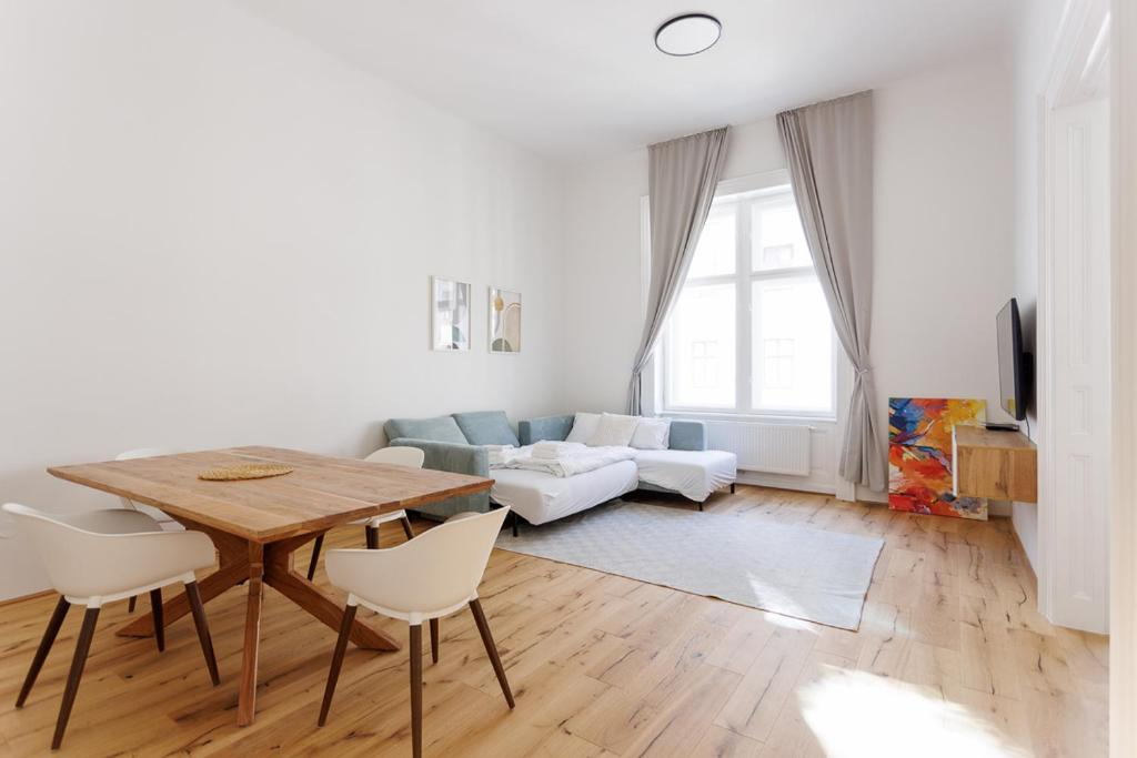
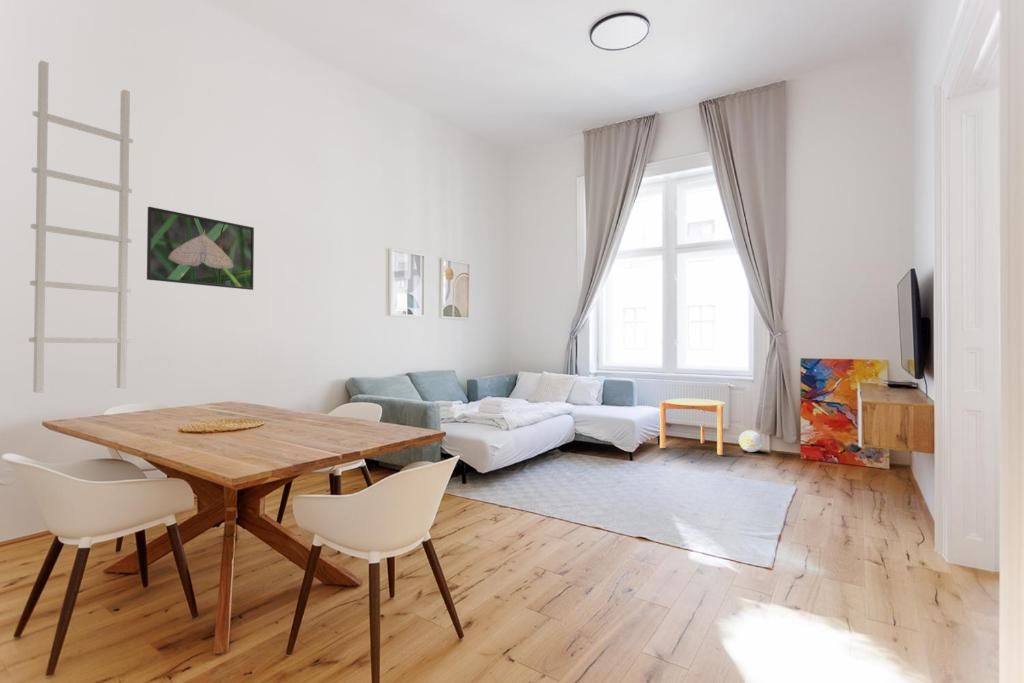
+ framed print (204, 251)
+ blanket ladder (84, 233)
+ side table (701, 426)
+ decorative ball (750, 441)
